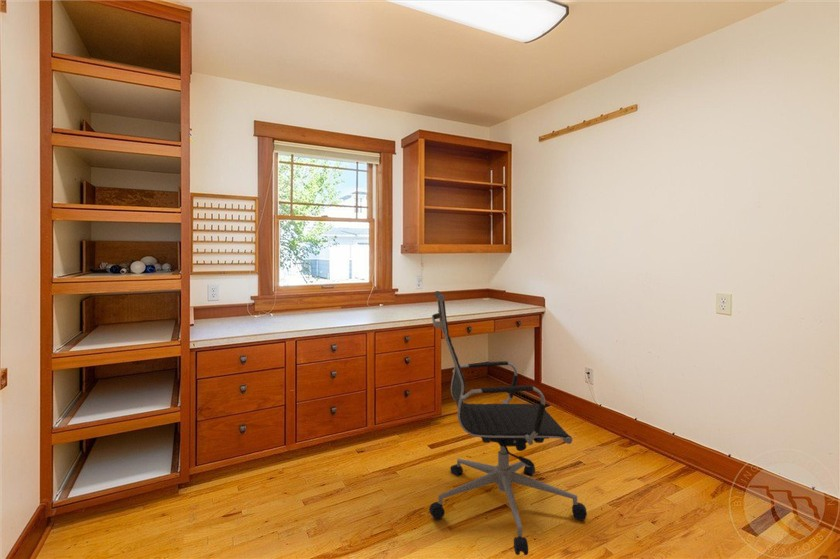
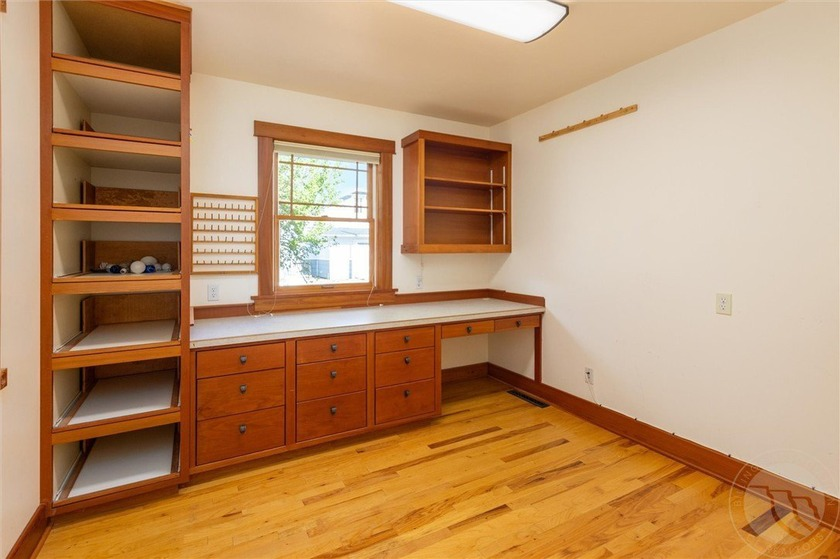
- office chair (504, 400)
